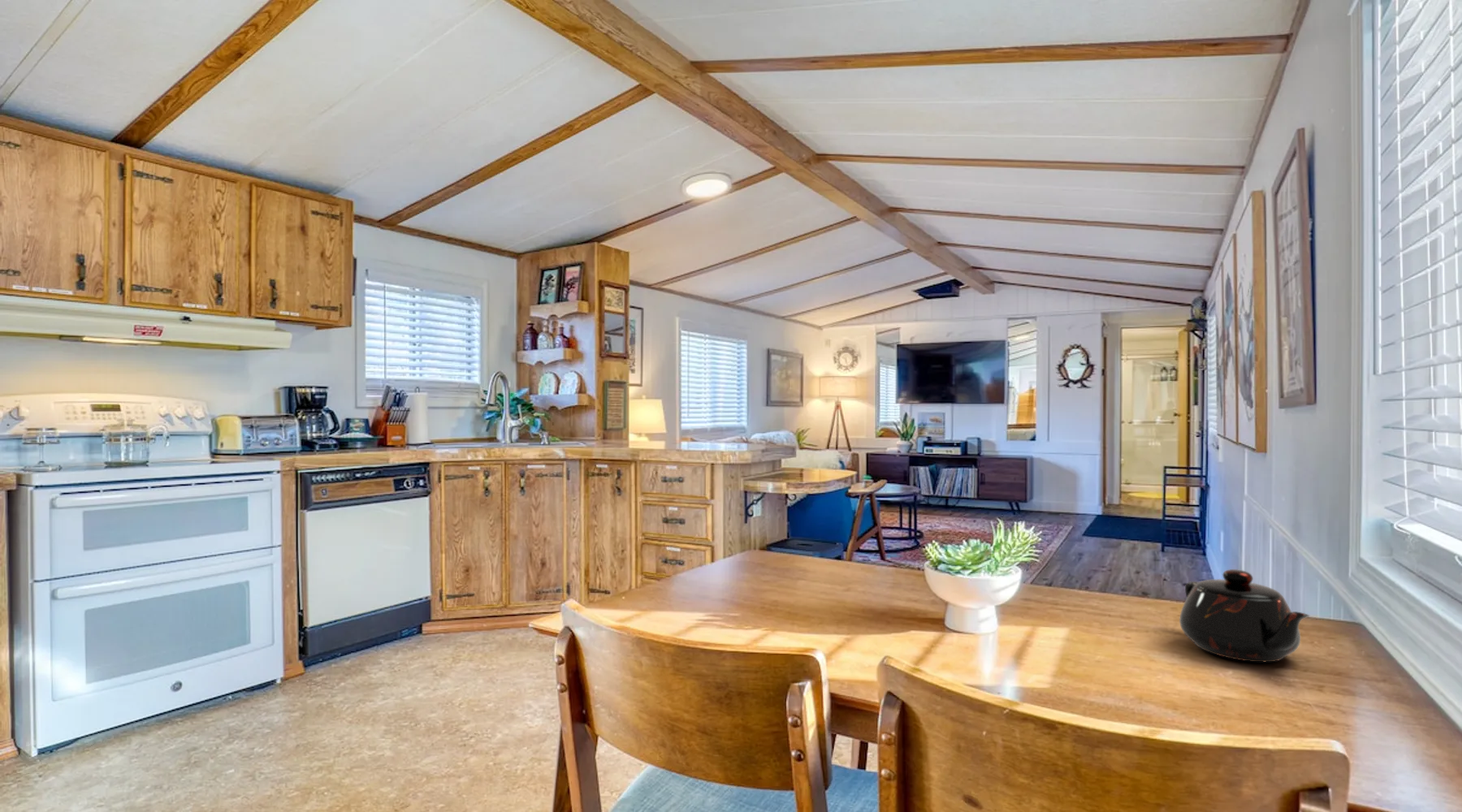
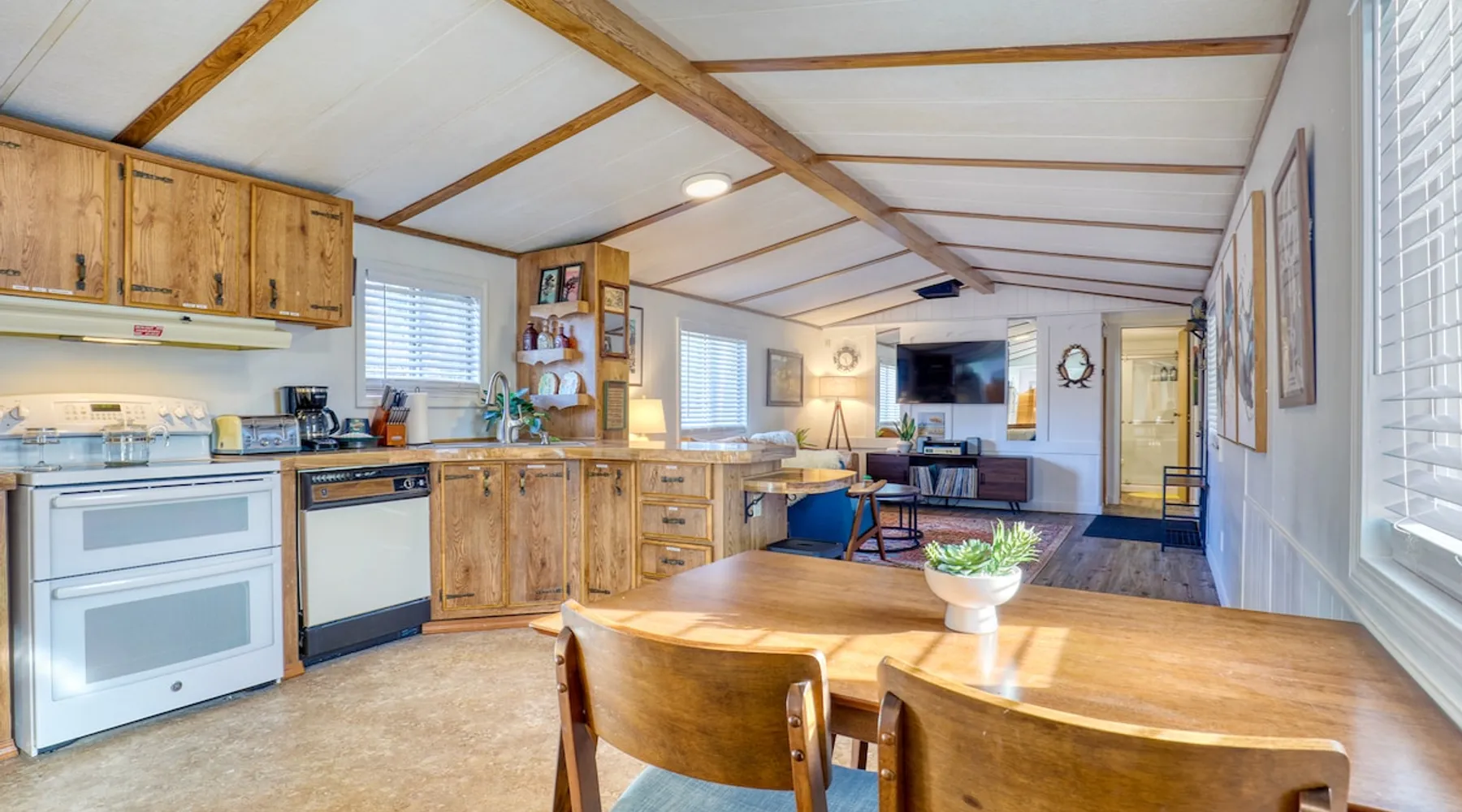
- teapot (1241, 612)
